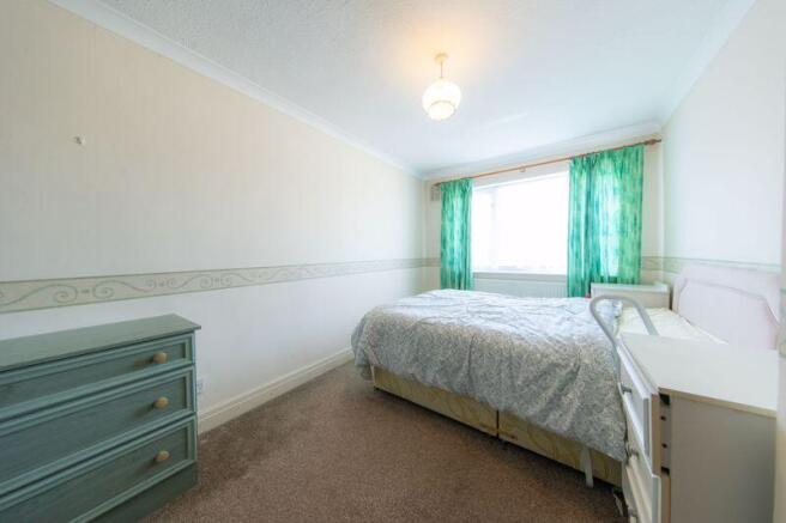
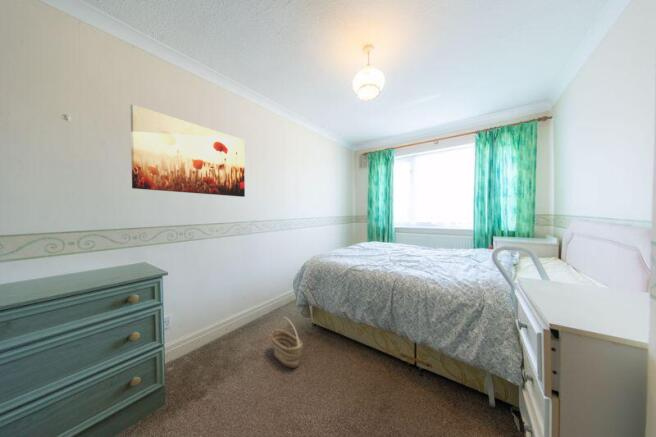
+ wall art (198, 159)
+ basket (286, 338)
